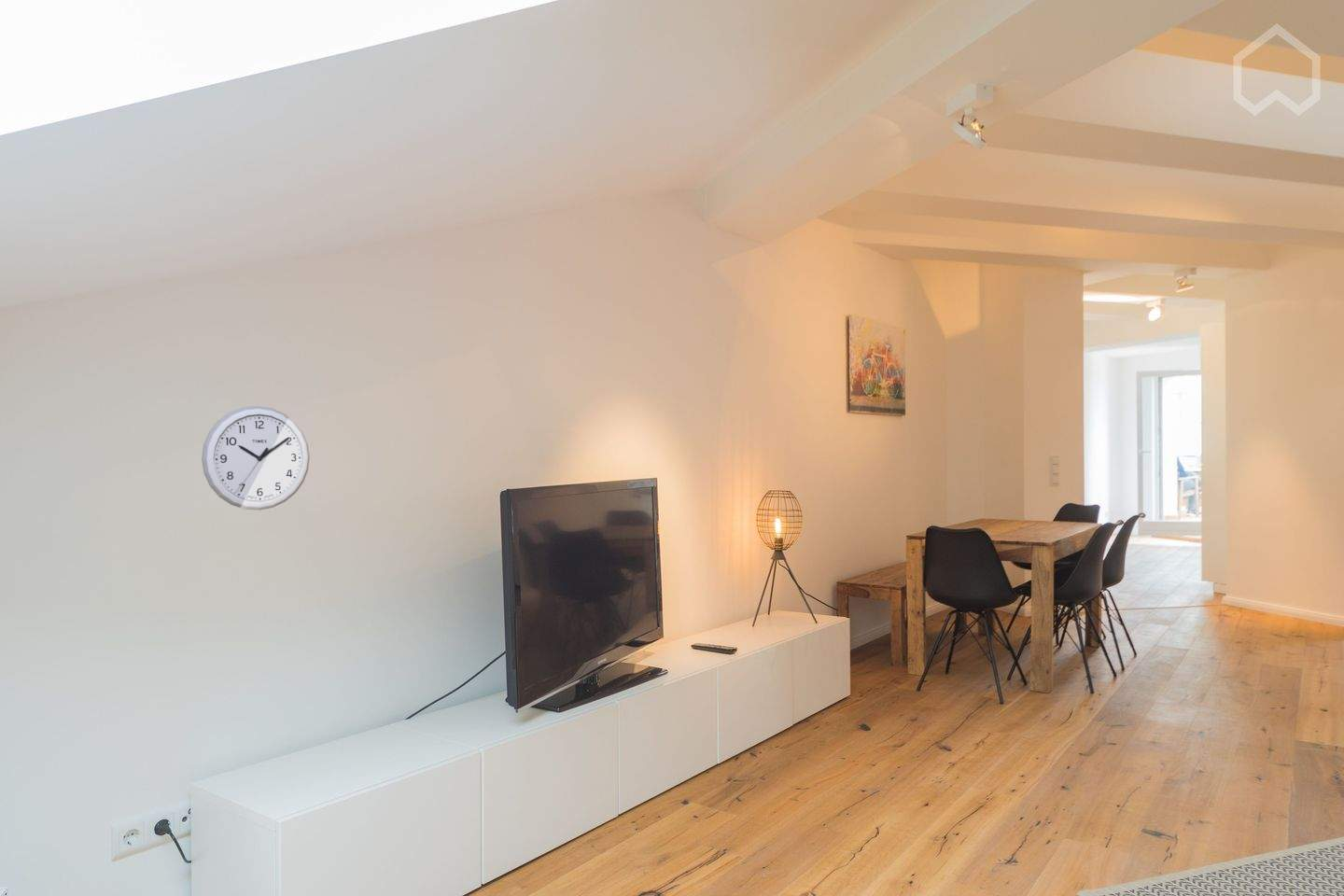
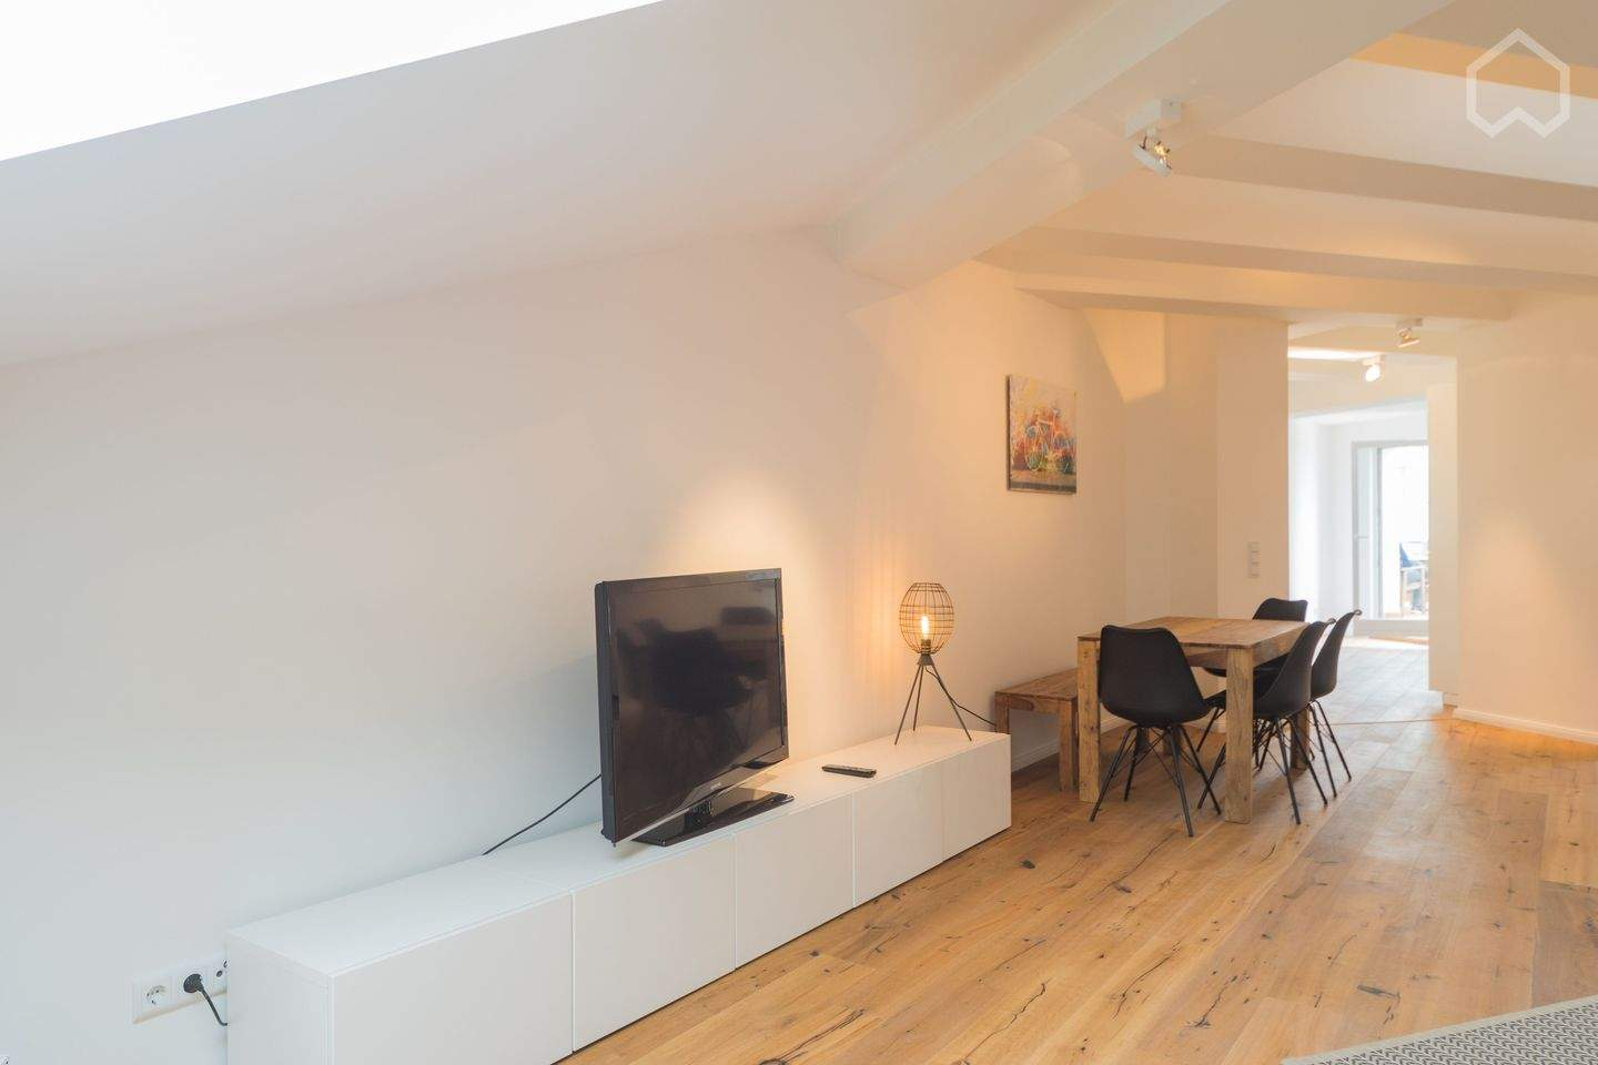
- wall clock (259, 457)
